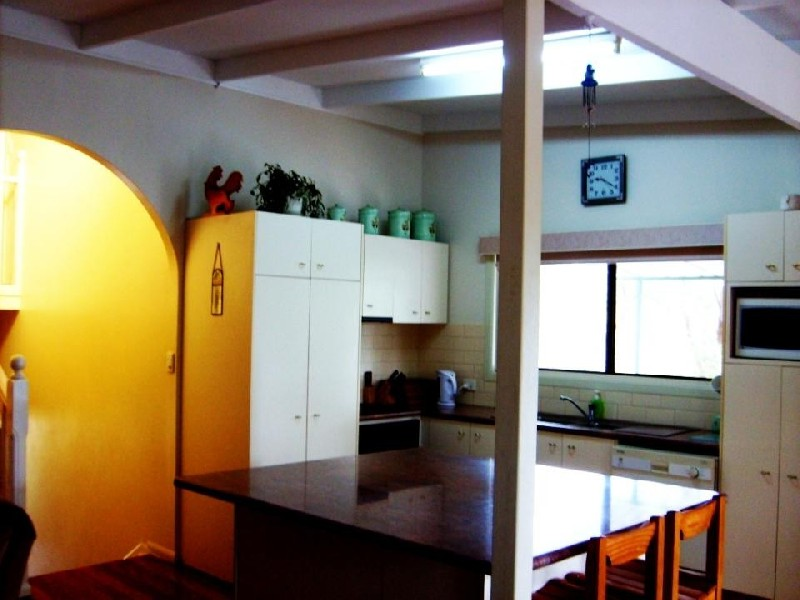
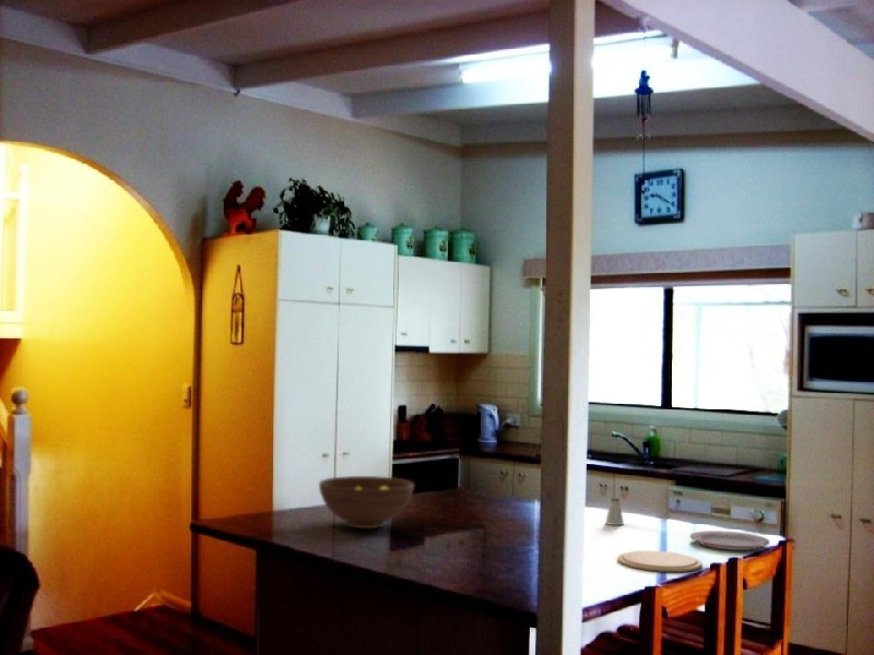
+ fruit bowl (366, 504)
+ plate (659, 560)
+ plate (729, 540)
+ saltshaker (614, 511)
